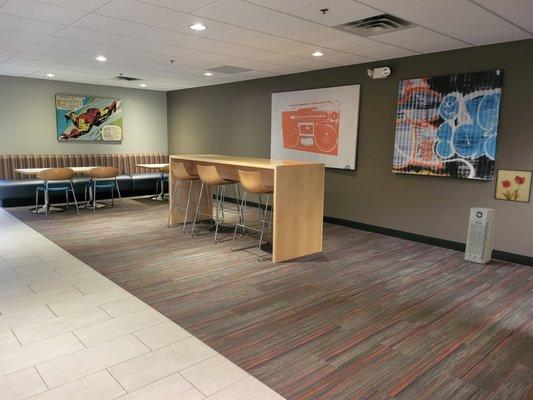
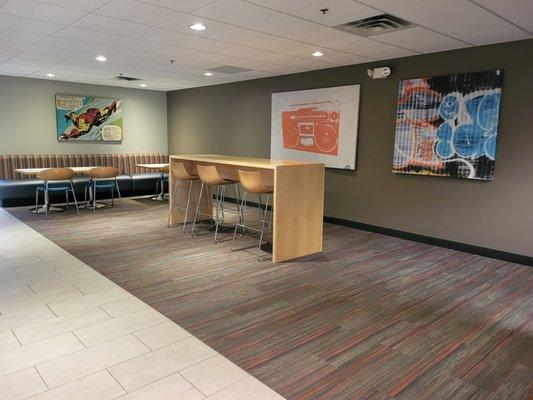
- air purifier (481, 234)
- wall art (513, 185)
